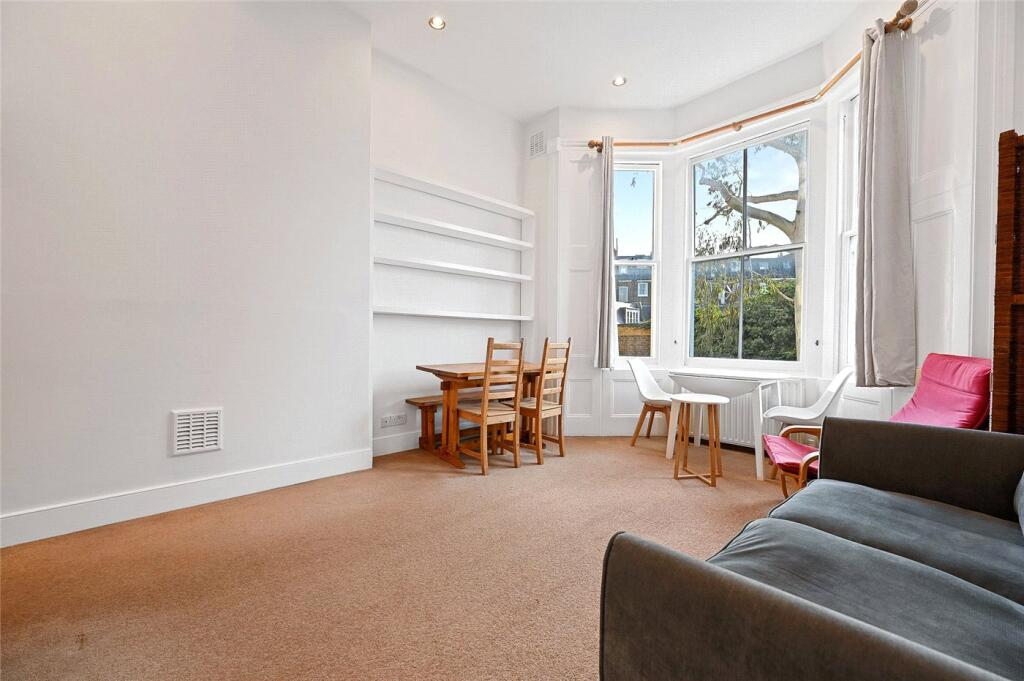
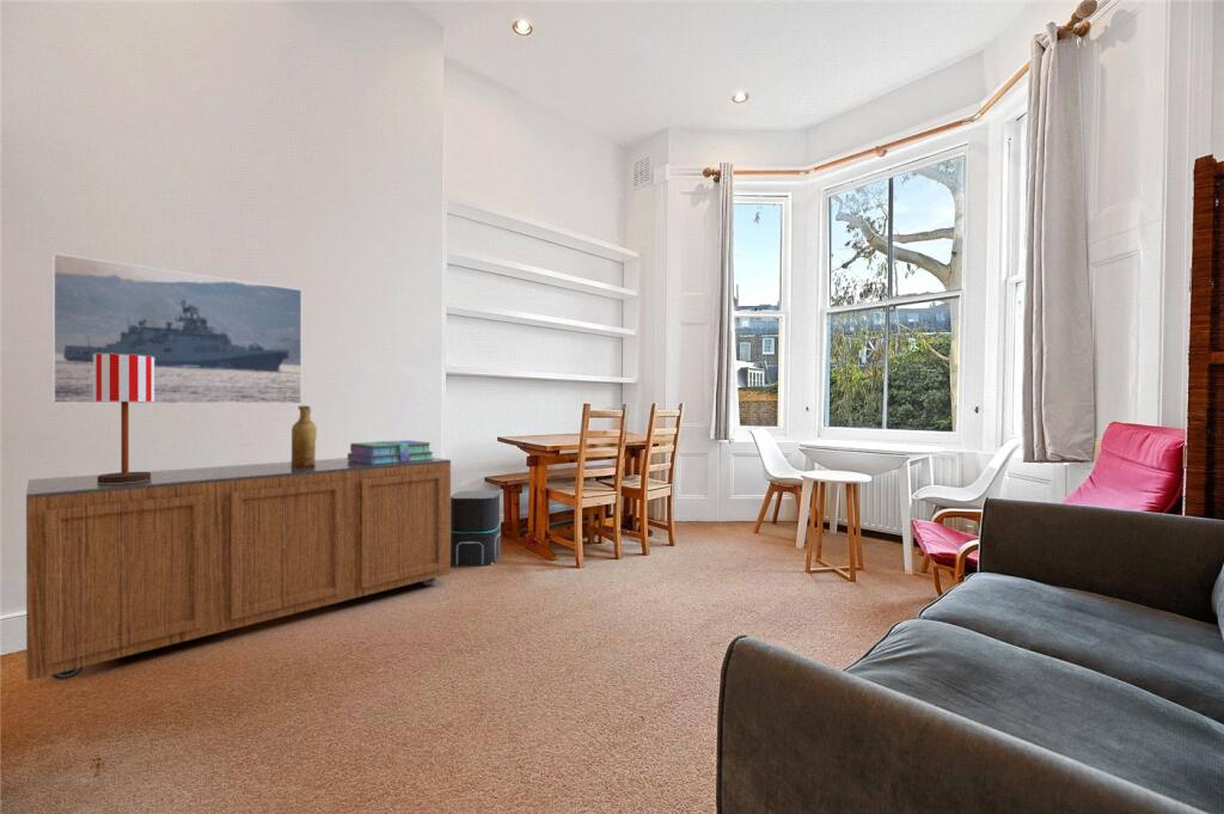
+ speaker (475, 526)
+ stack of books (391, 451)
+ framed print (192, 338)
+ vase (304, 435)
+ table lamp (124, 417)
+ sideboard (274, 539)
